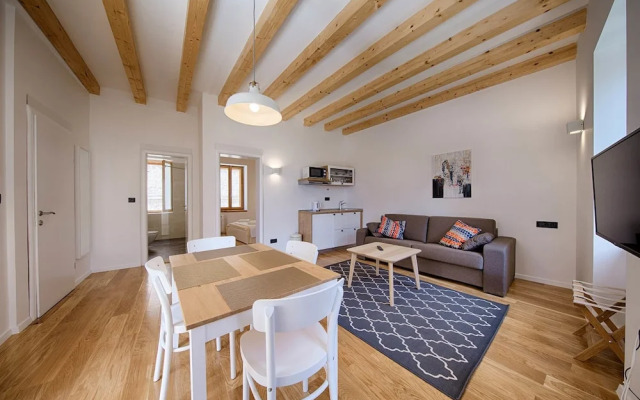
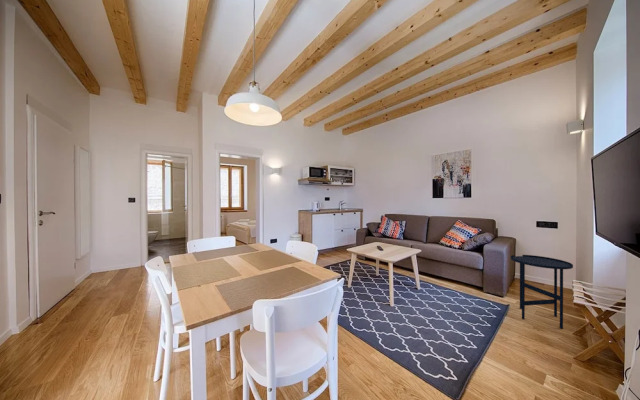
+ side table (539, 288)
